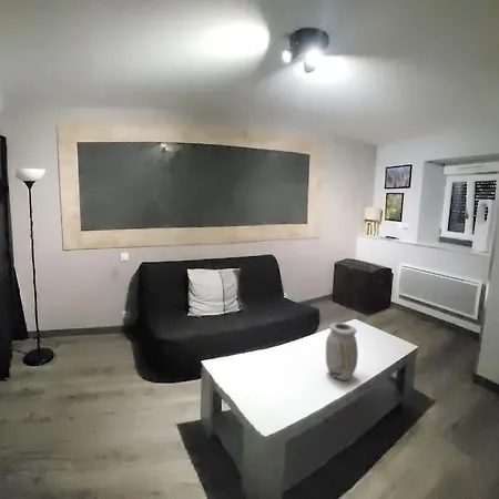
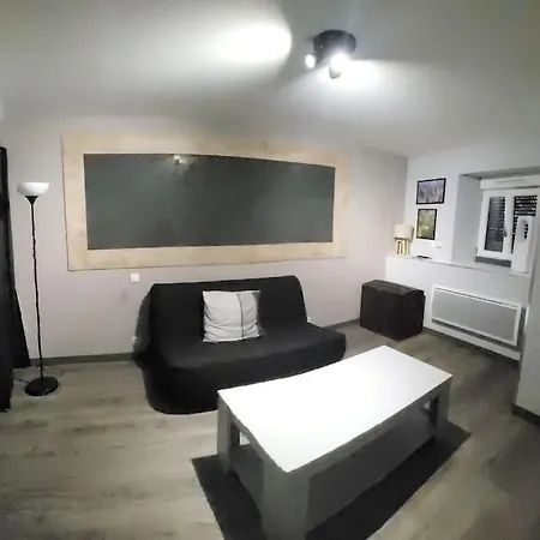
- vase (340, 350)
